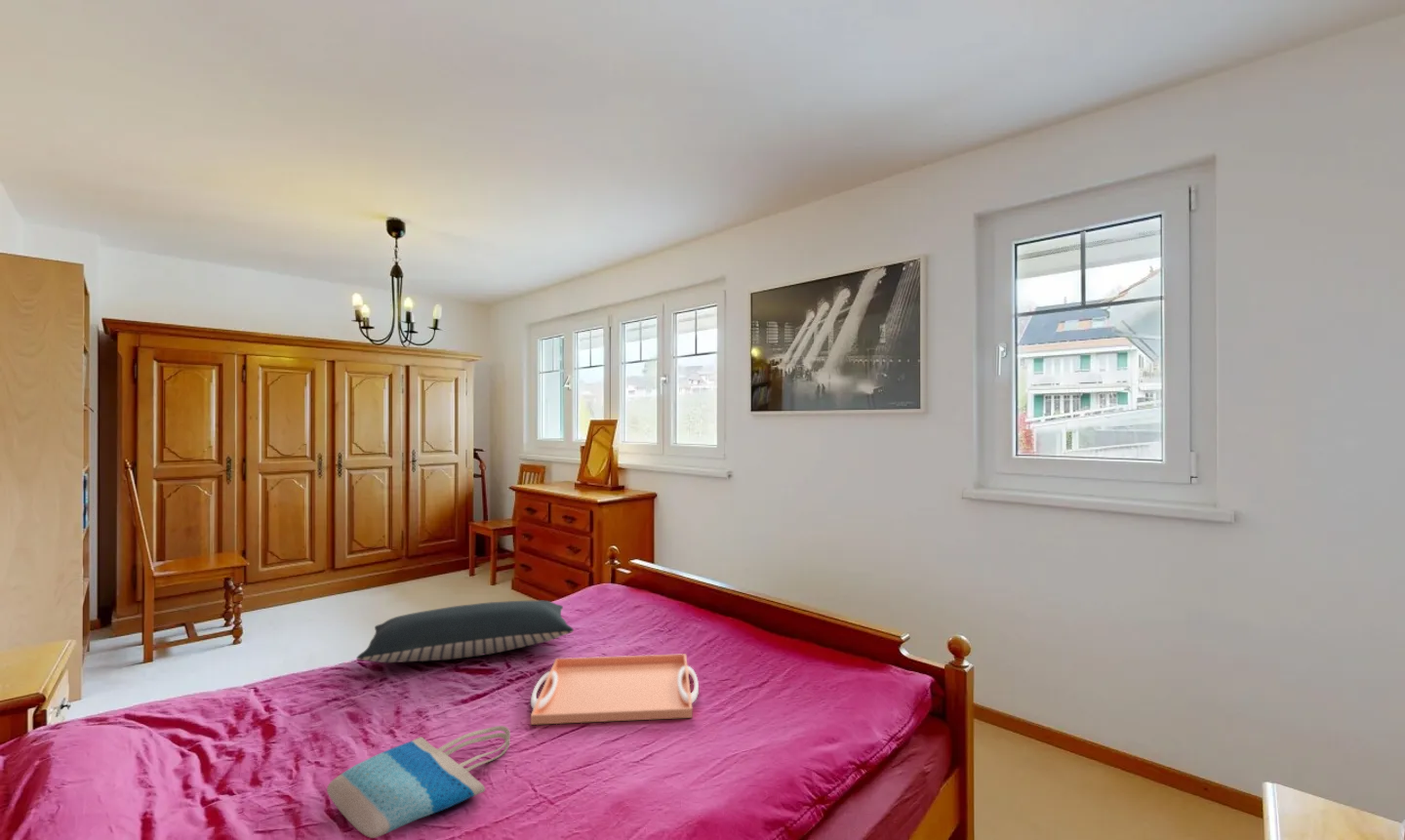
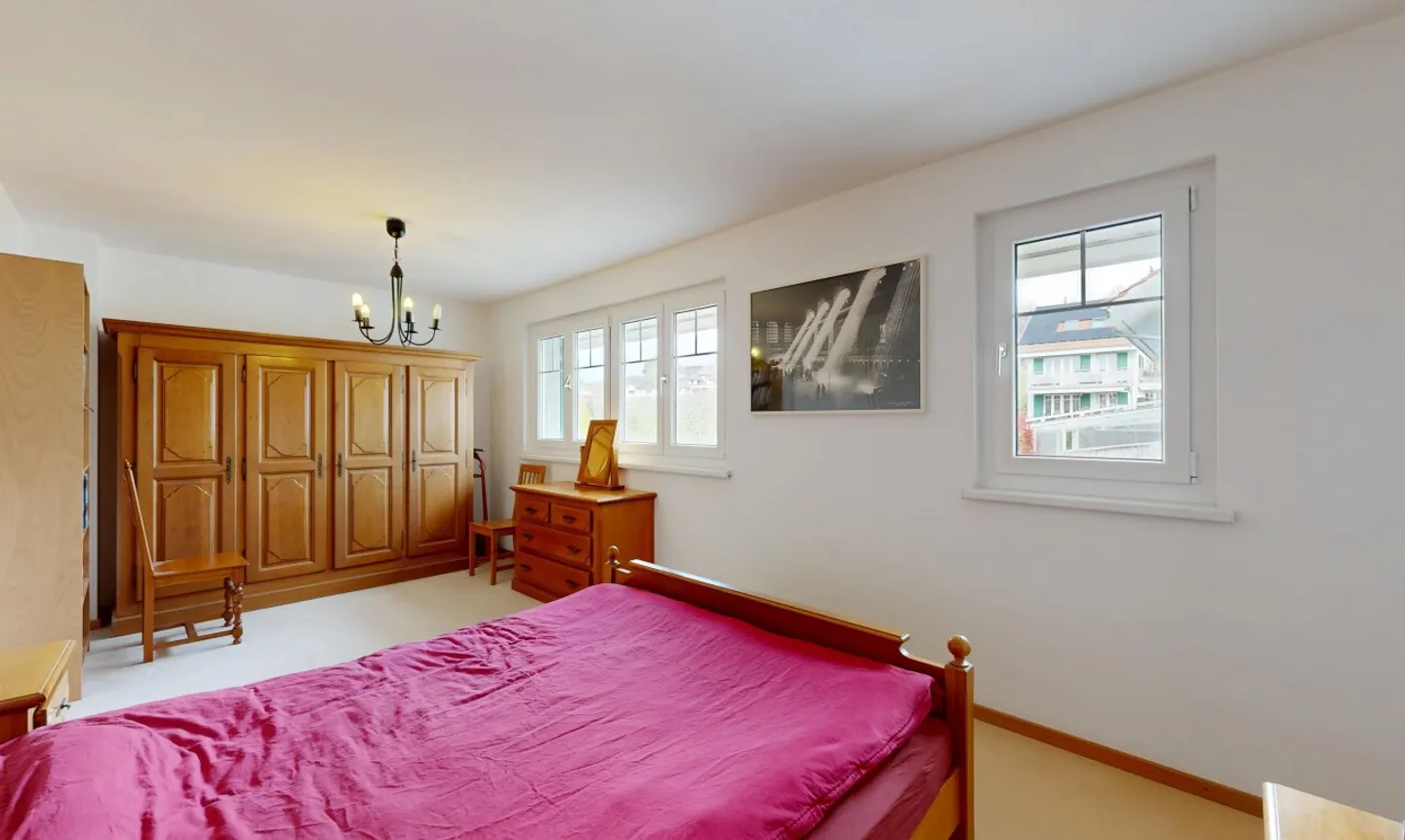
- serving tray (617, 685)
- pillow (472, 629)
- tote bag (437, 766)
